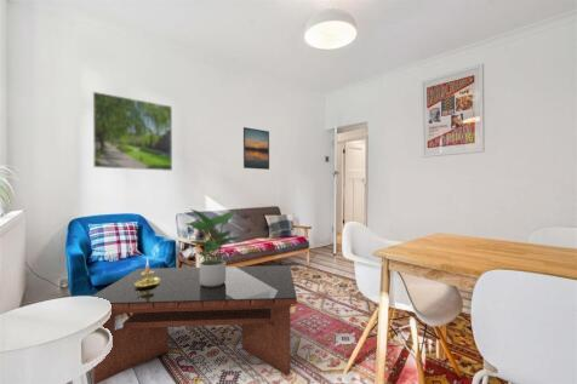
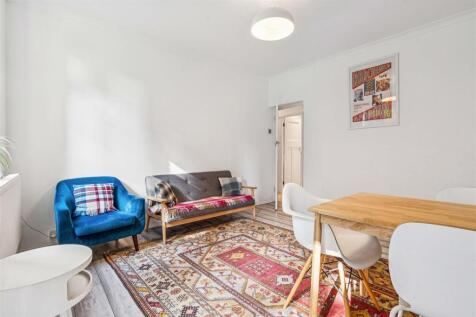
- coffee table (205, 315)
- candle holder (145, 271)
- potted plant (217, 245)
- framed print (135, 134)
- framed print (256, 149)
